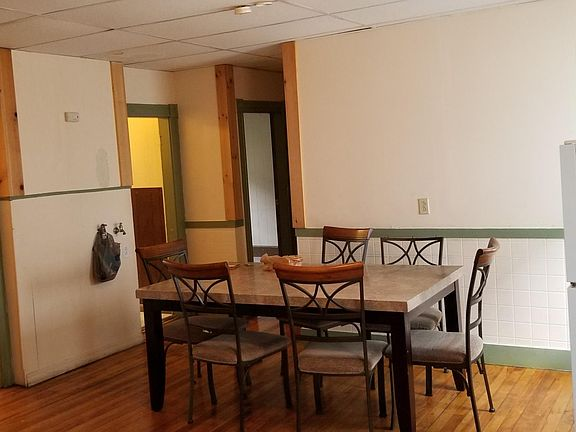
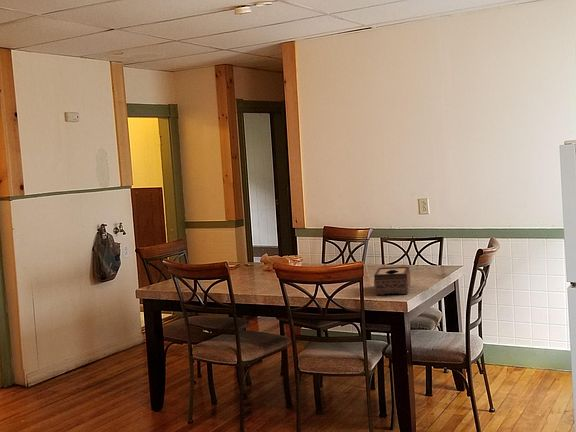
+ tissue box (392, 280)
